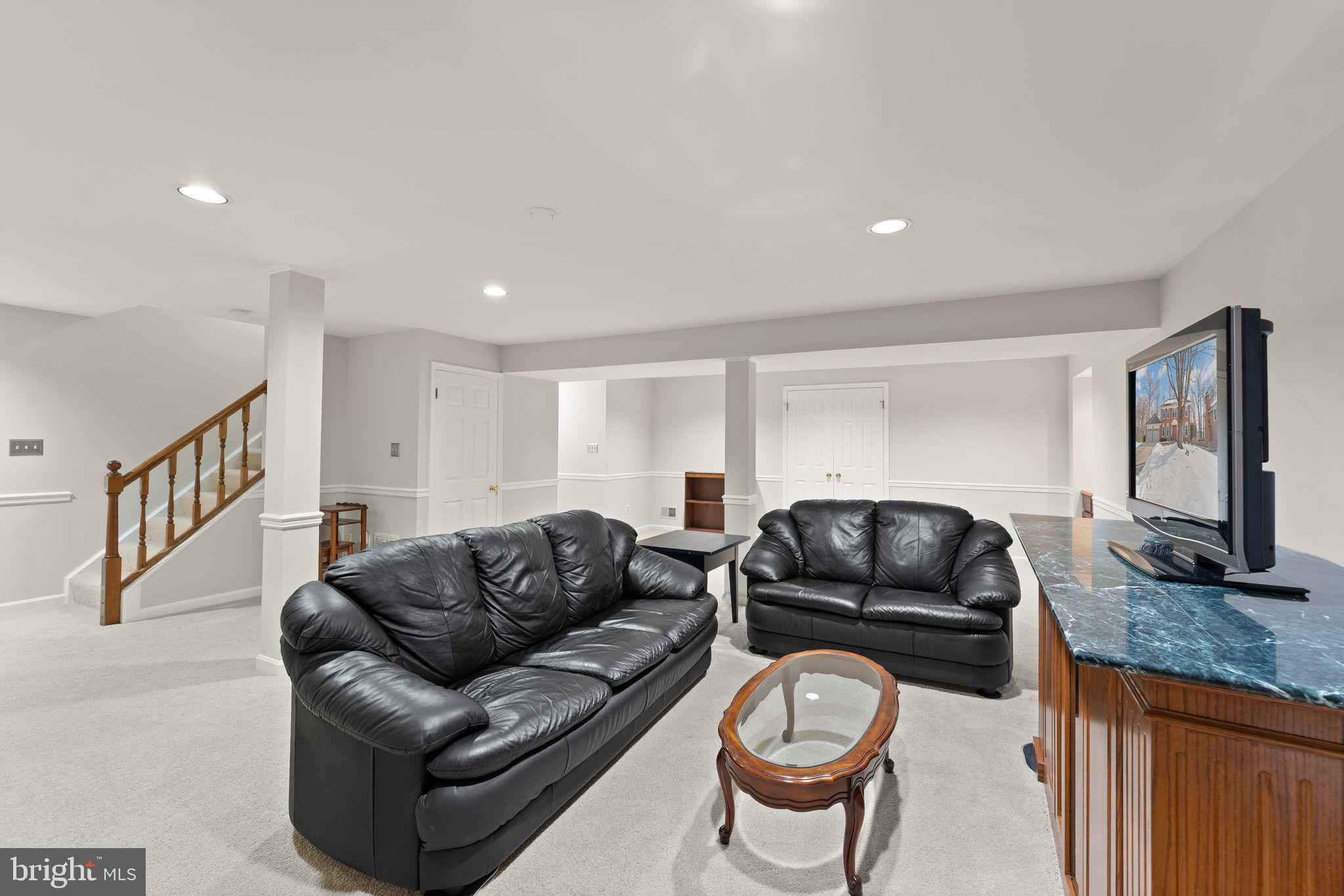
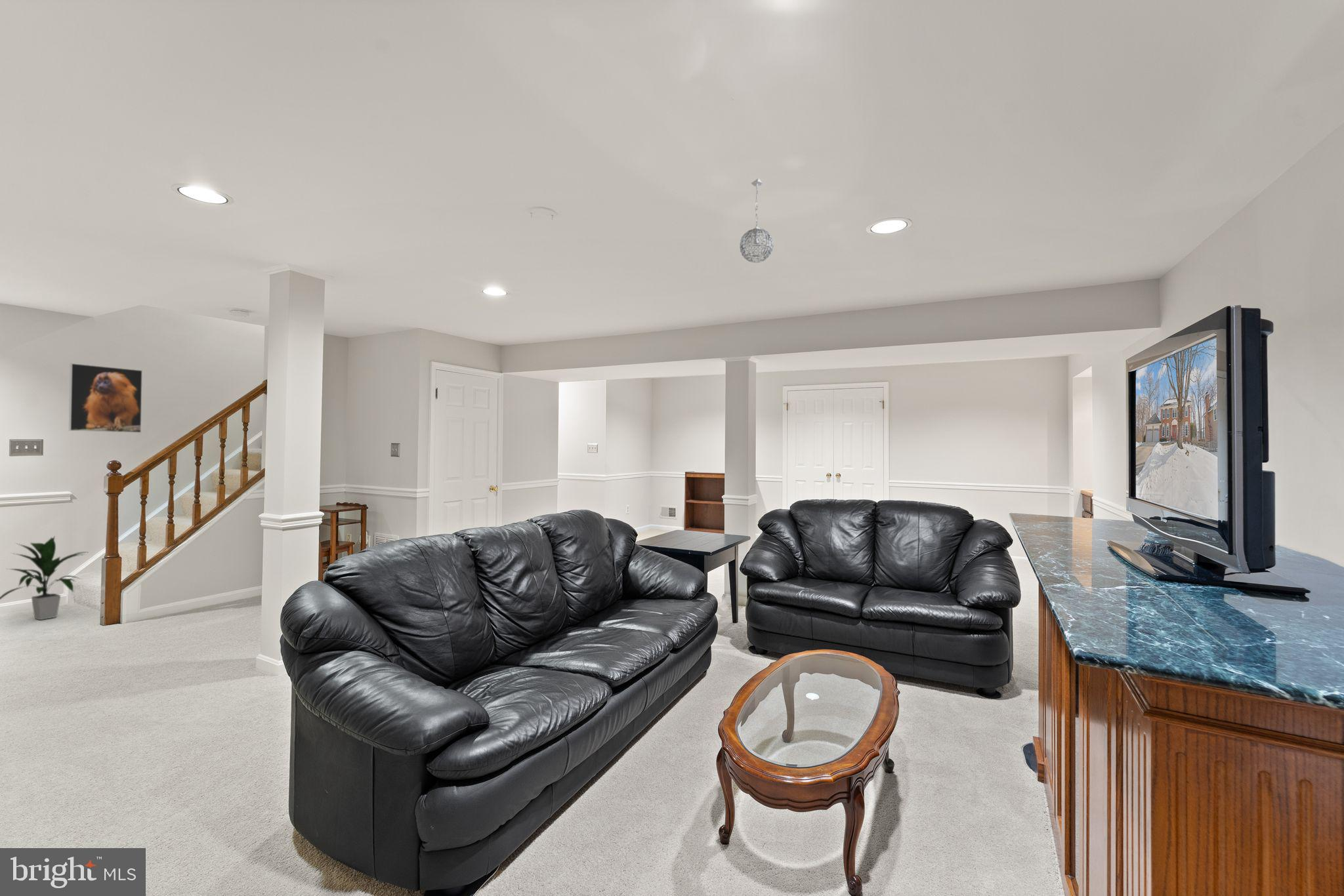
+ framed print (106, 399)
+ pendant light (757, 220)
+ indoor plant (41, 577)
